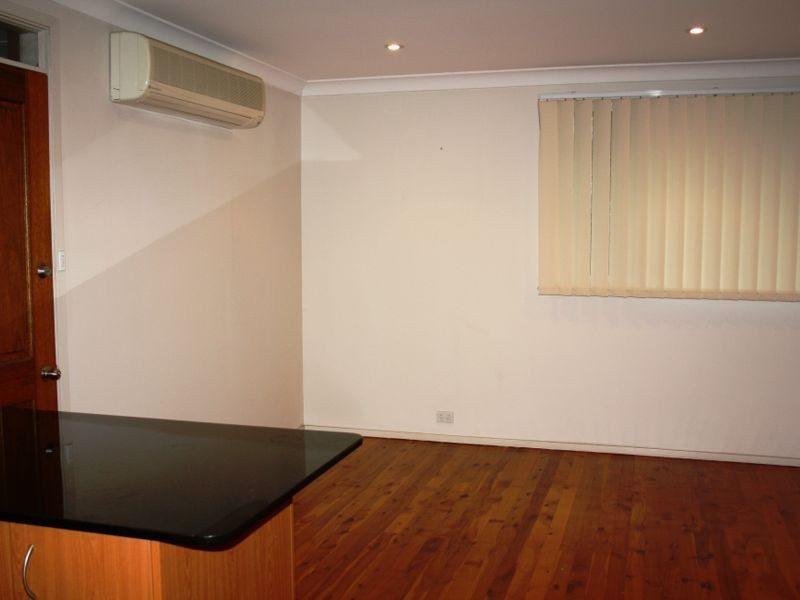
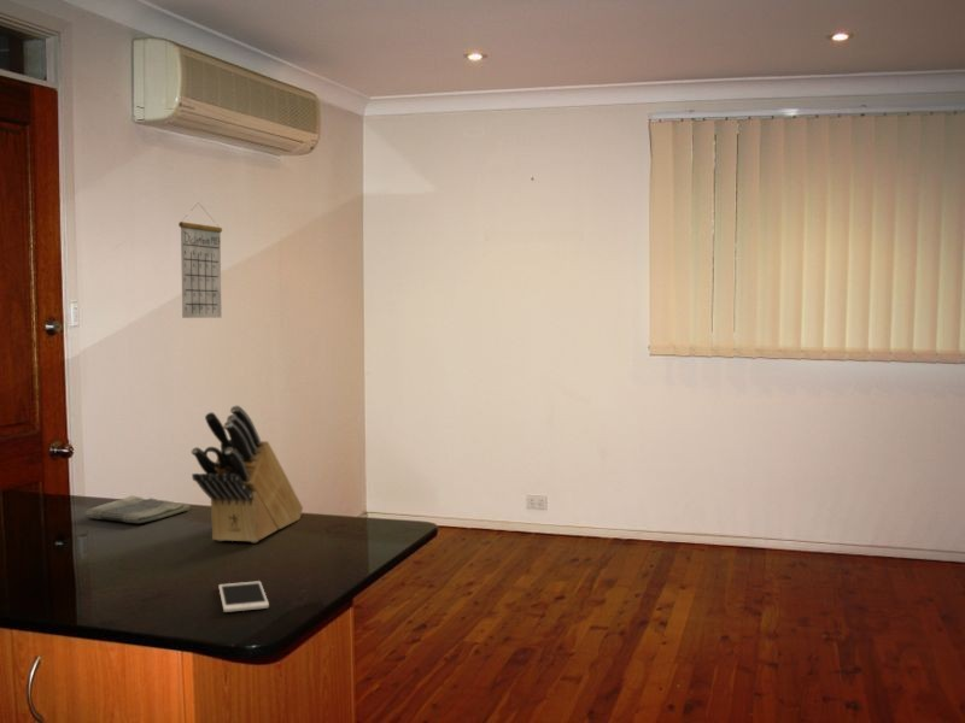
+ knife block (248, 468)
+ cell phone (242, 595)
+ dish towel (139, 507)
+ calendar (201, 260)
